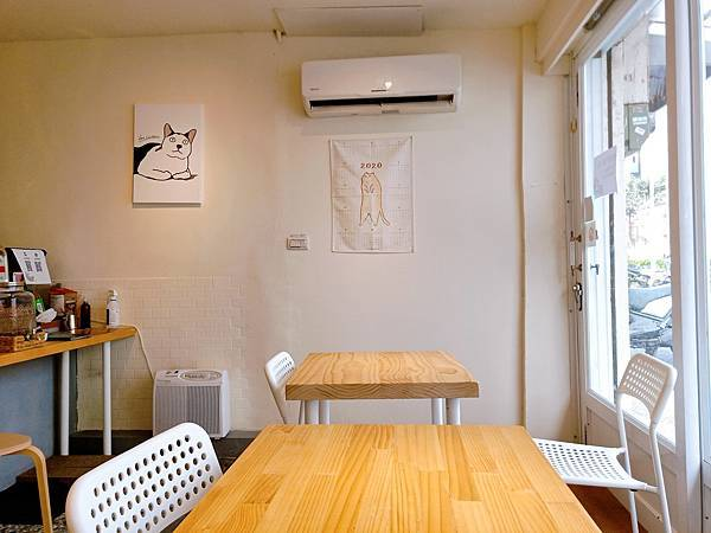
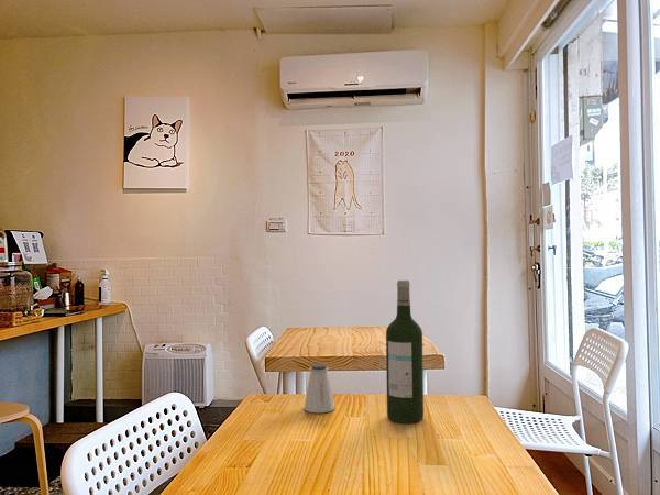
+ saltshaker (319, 386)
+ wine bottle (404, 349)
